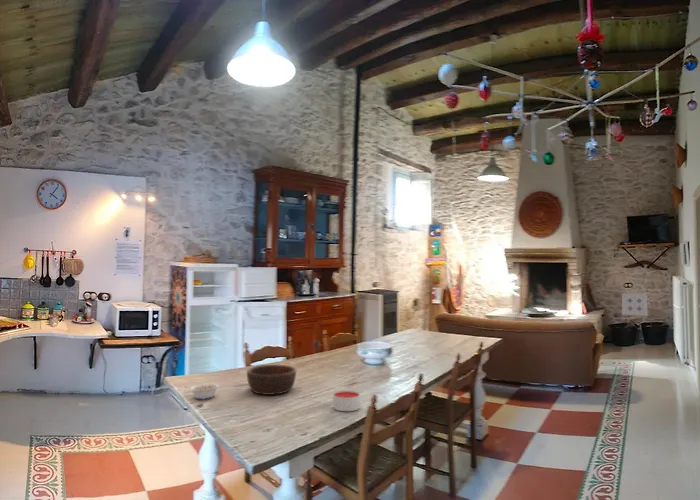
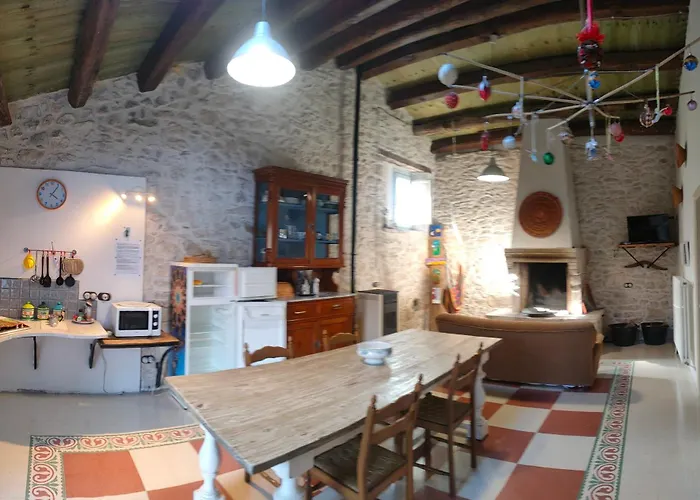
- wall art (634, 304)
- wooden bowl (271, 379)
- candle (346, 400)
- legume (203, 391)
